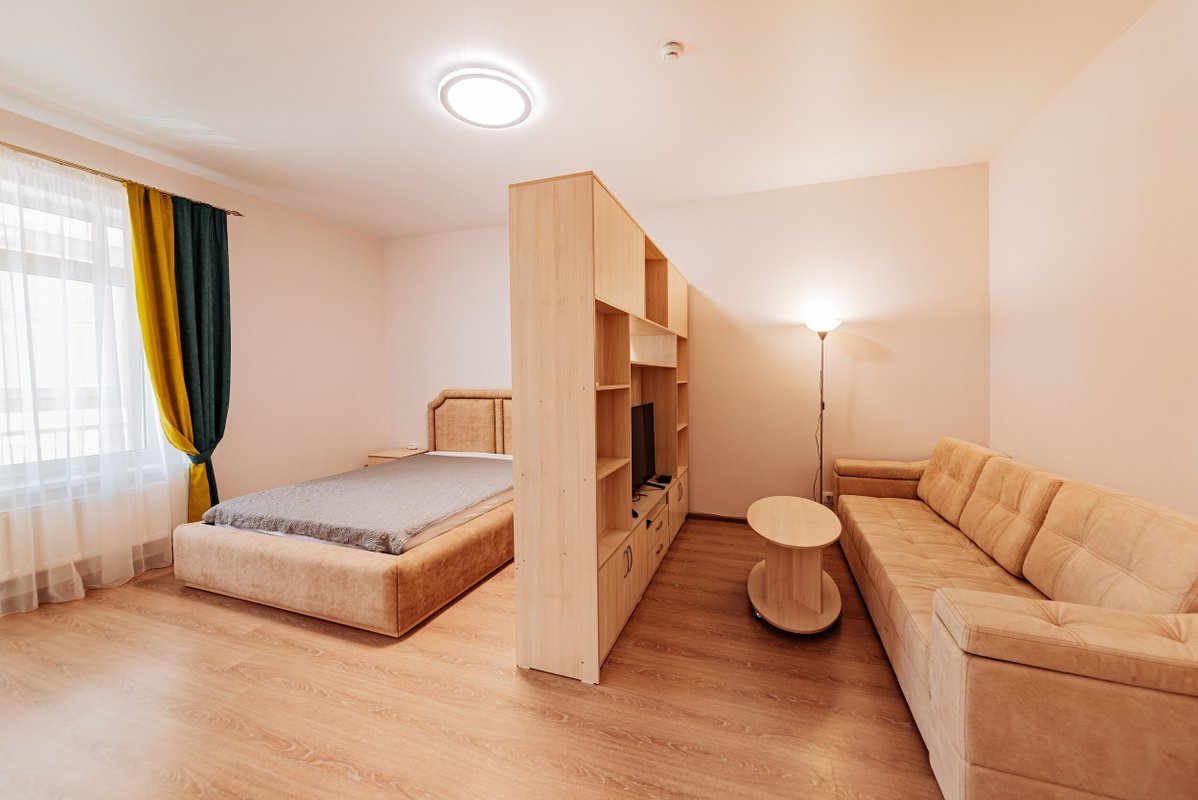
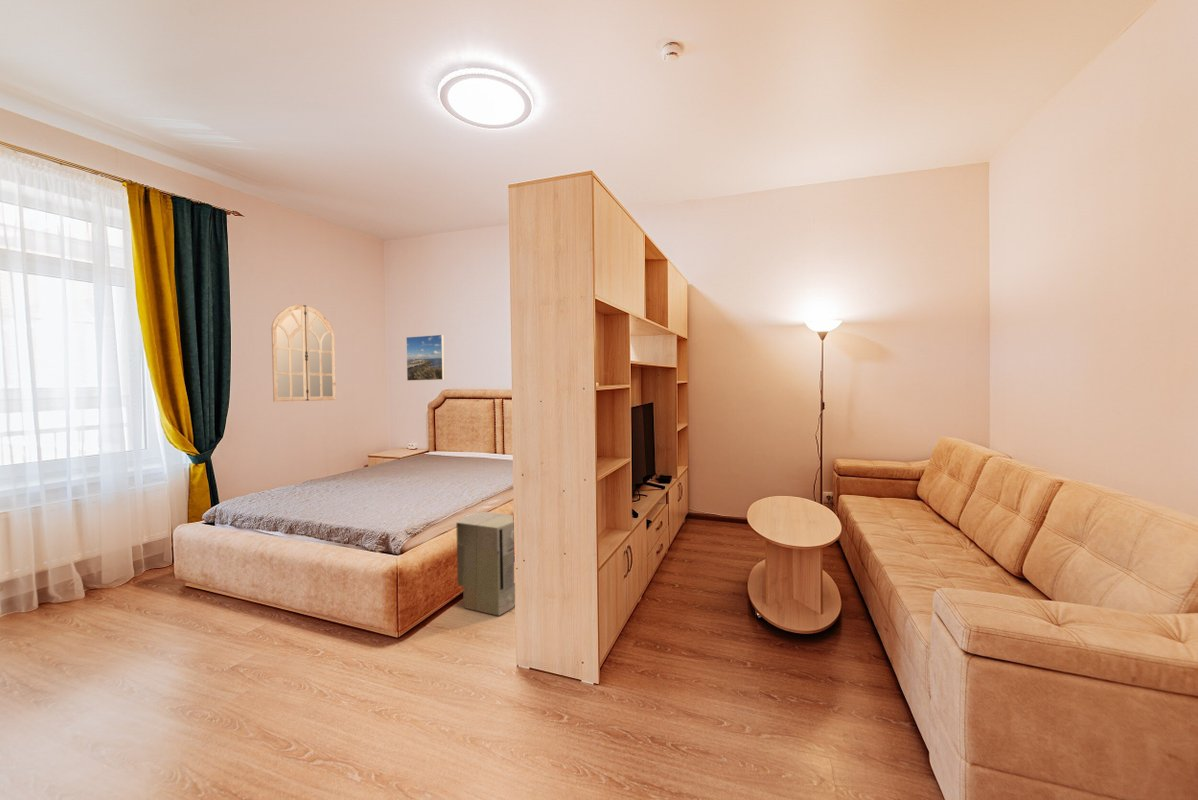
+ home mirror (306, 353)
+ air purifier (490, 560)
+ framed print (425, 358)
